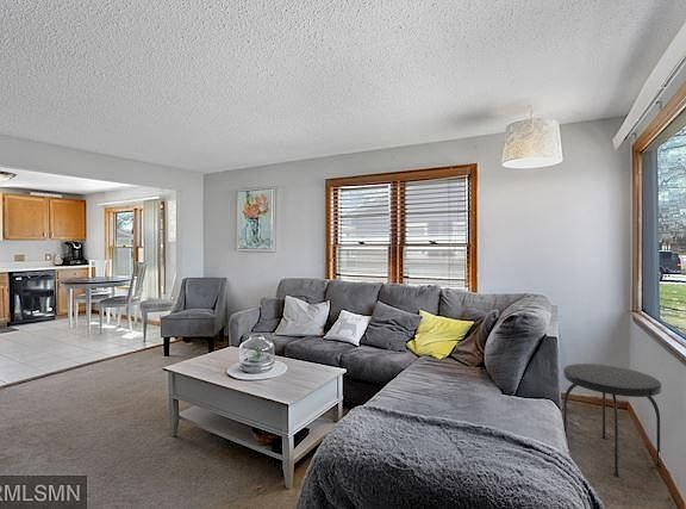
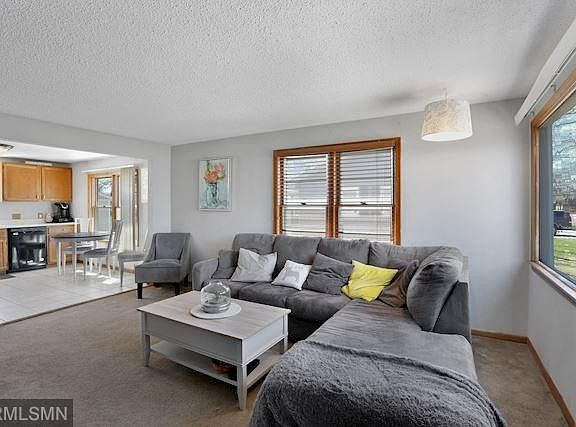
- side table (604, 415)
